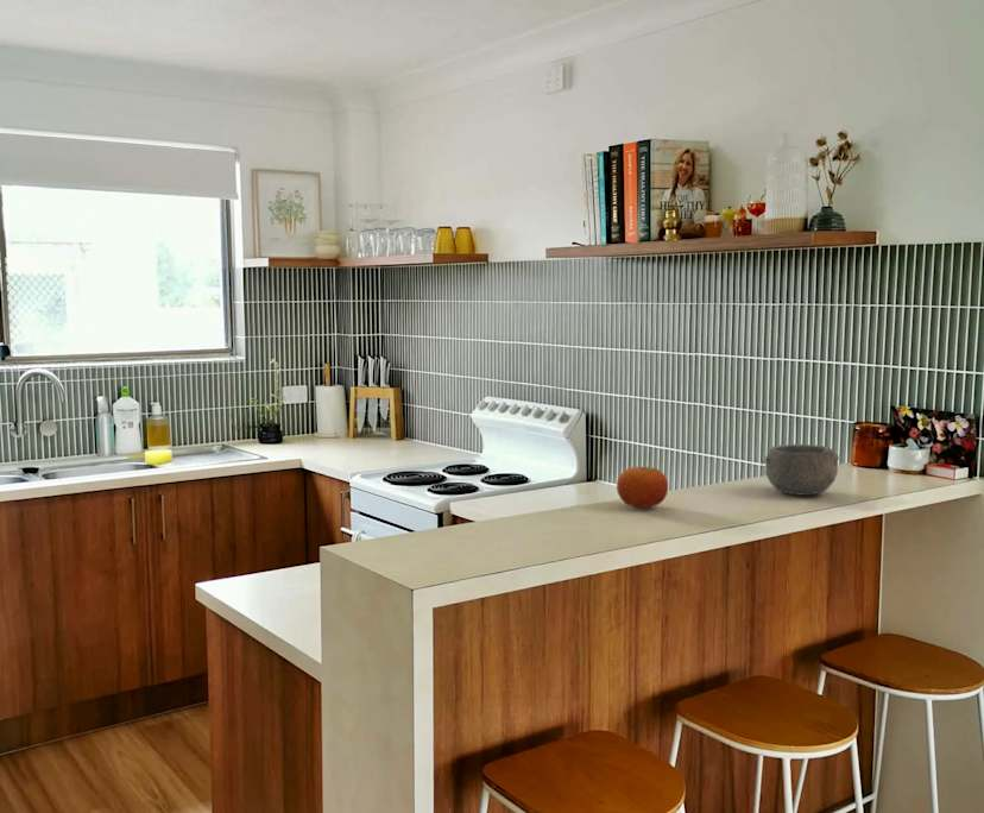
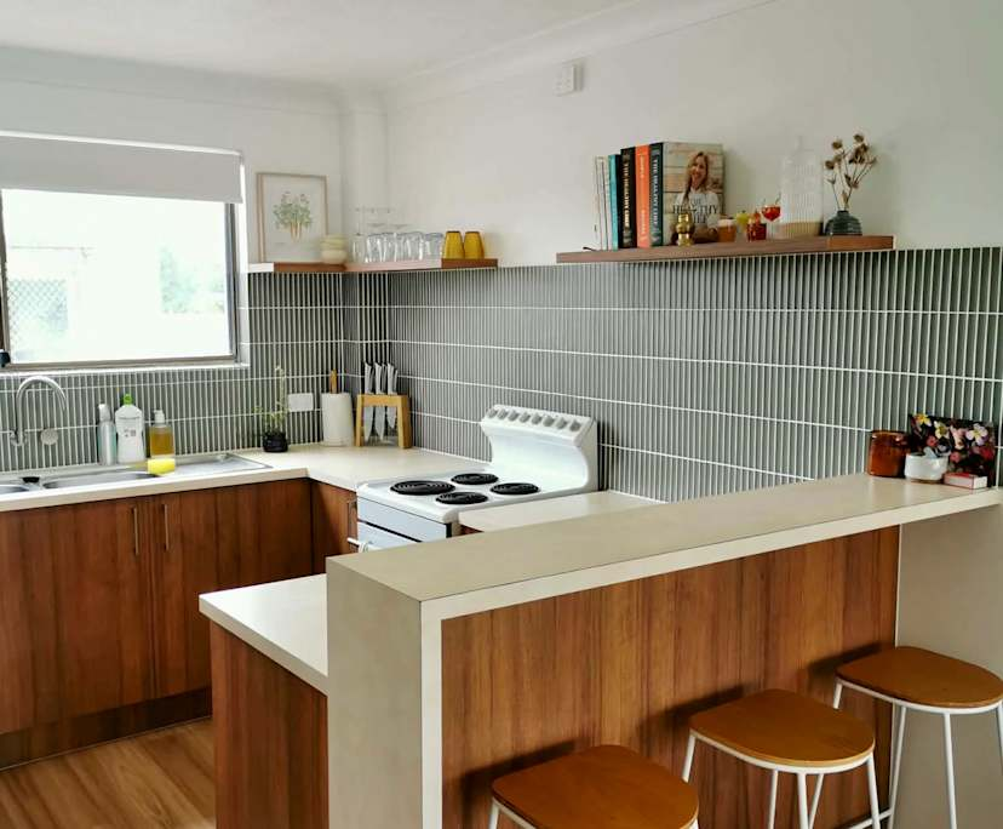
- bowl (801, 469)
- fruit (642, 486)
